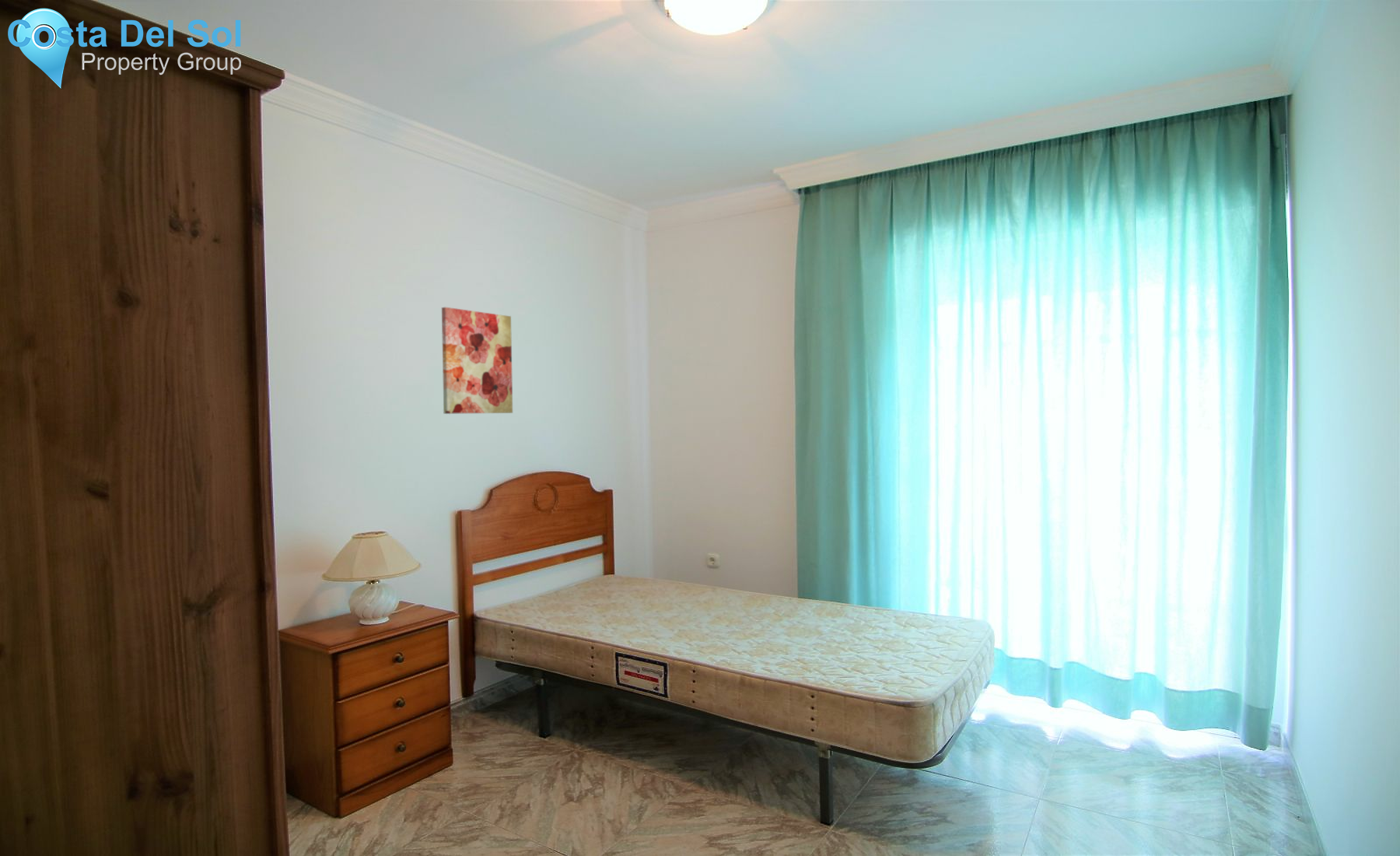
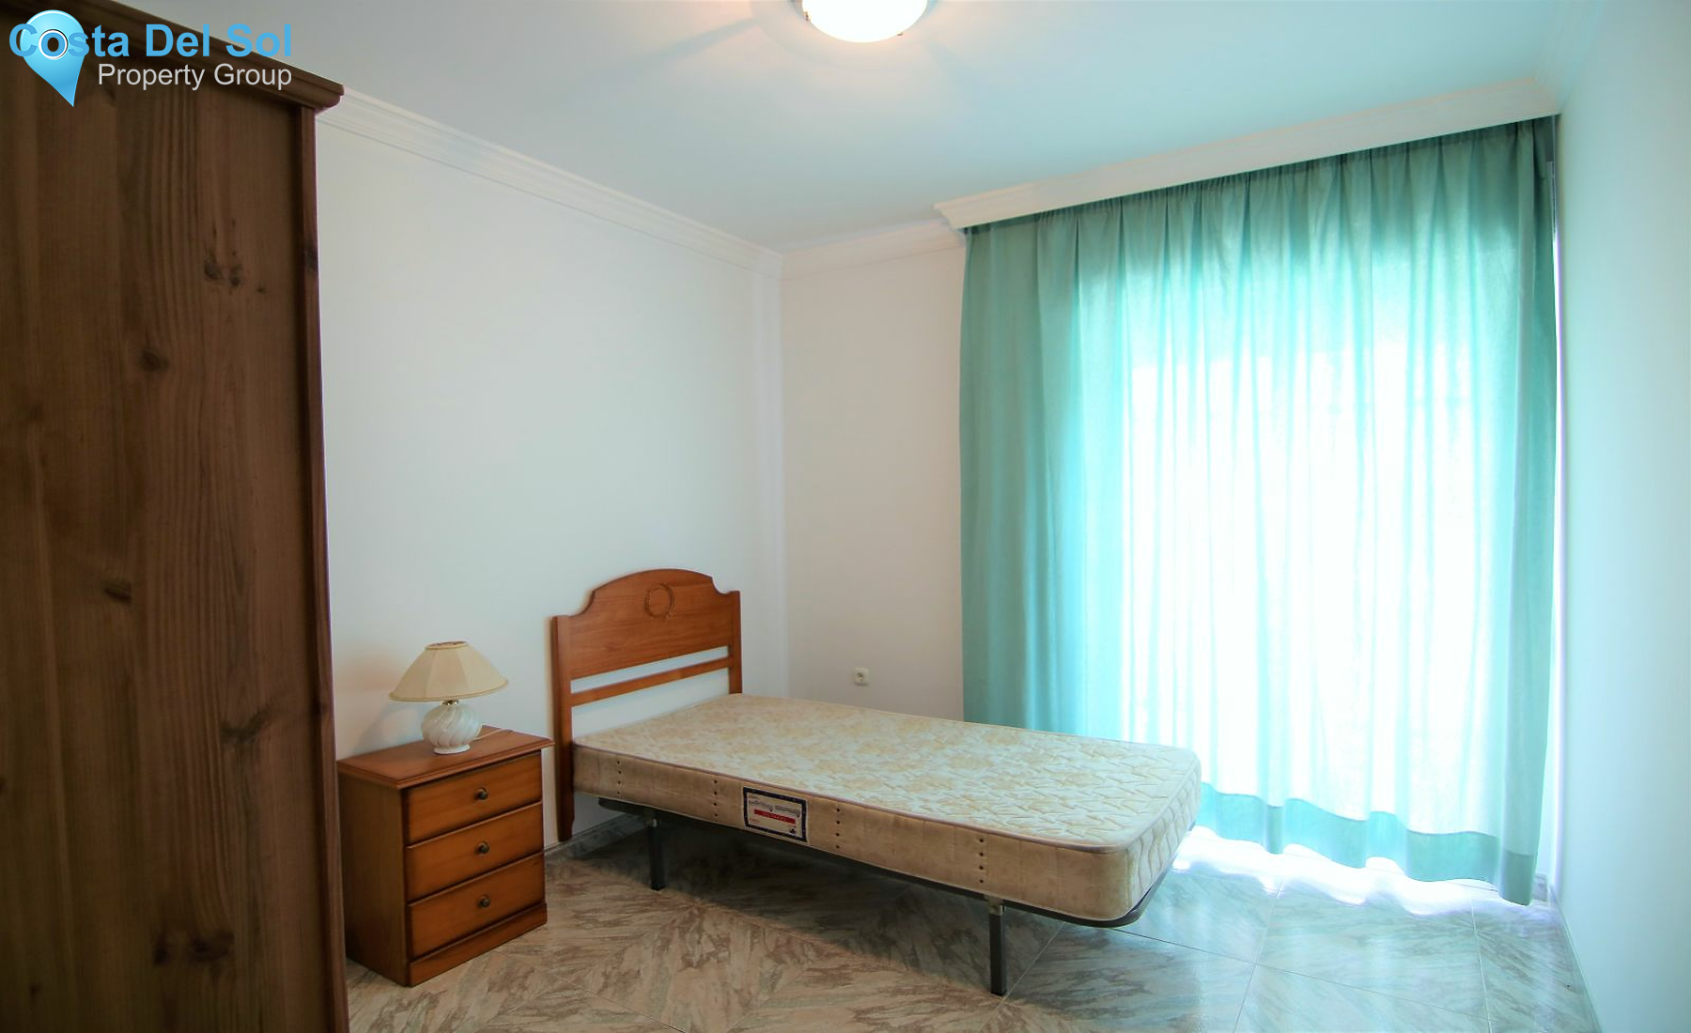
- wall art (478, 363)
